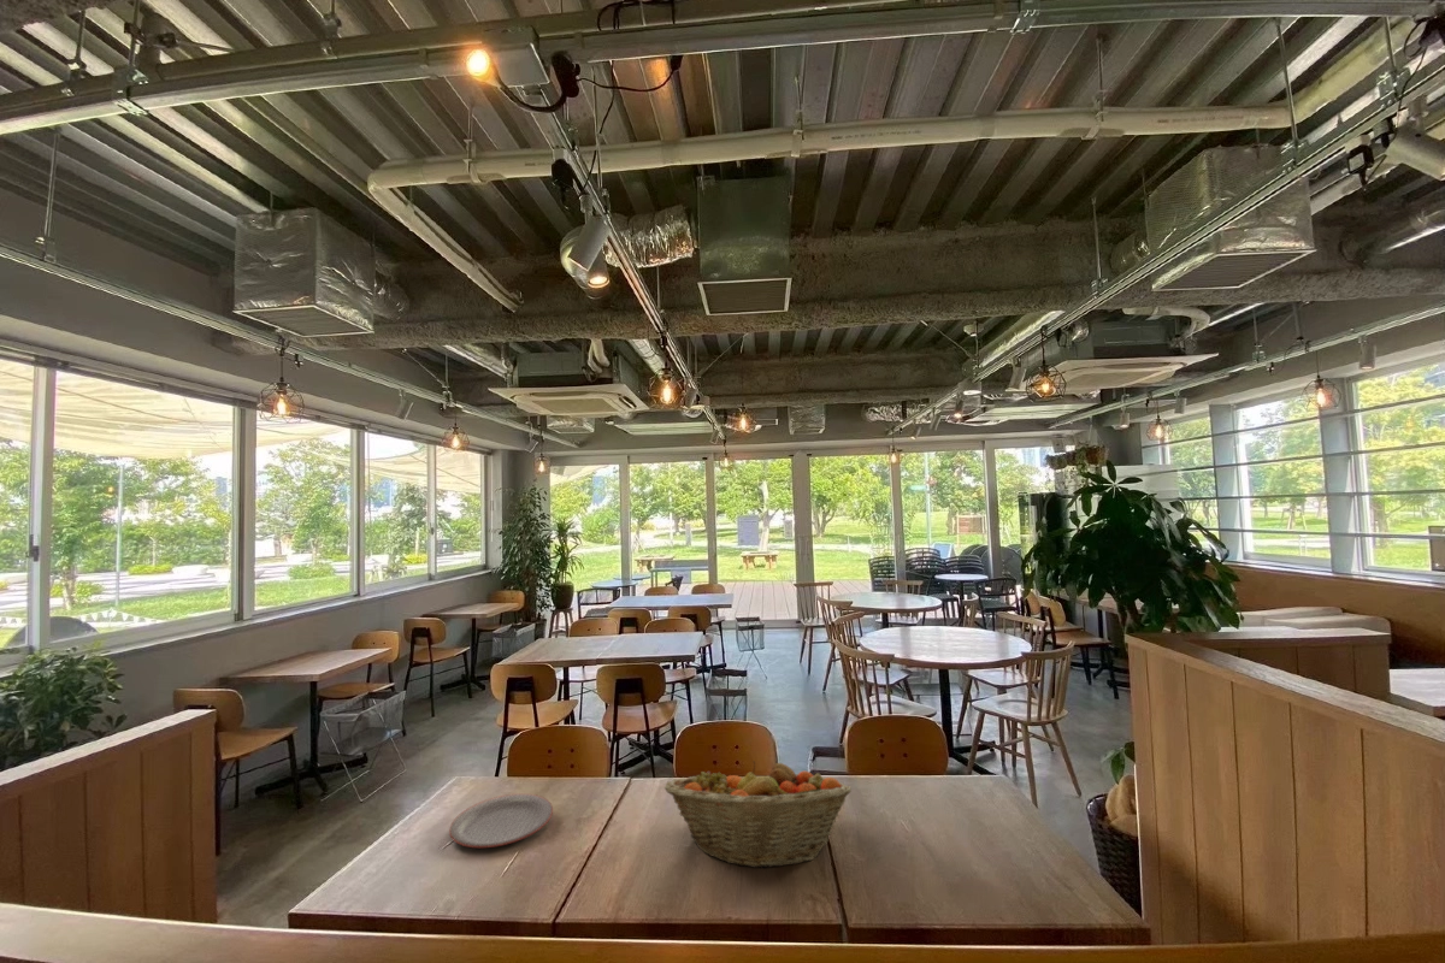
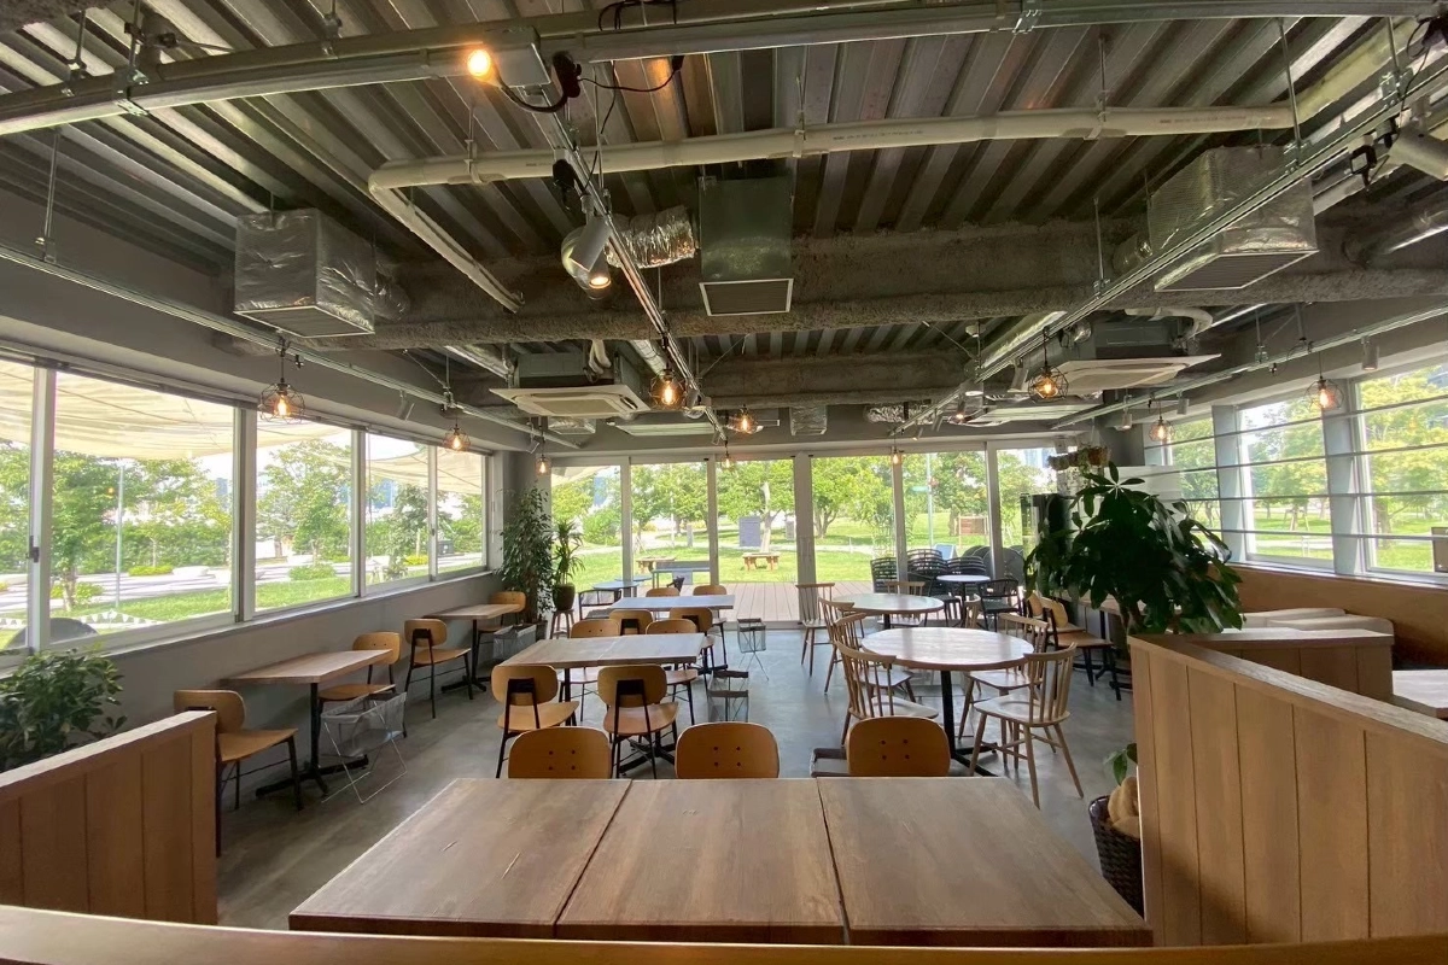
- plate (502, 821)
- fruit basket (756, 800)
